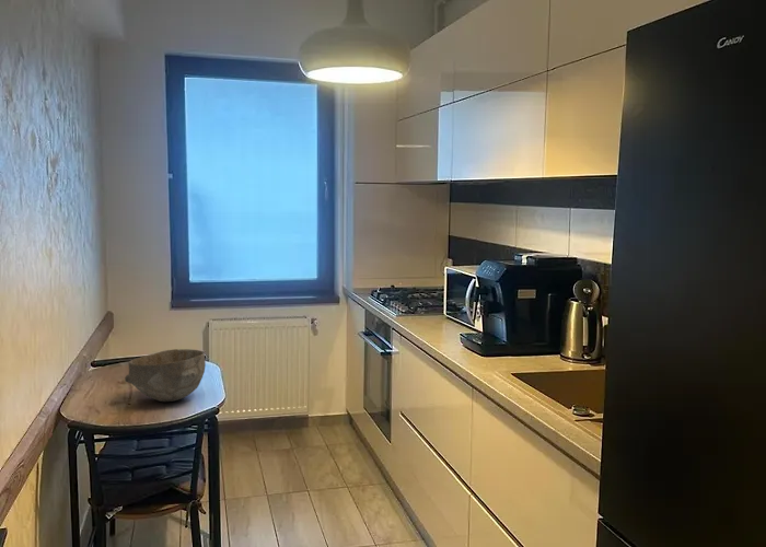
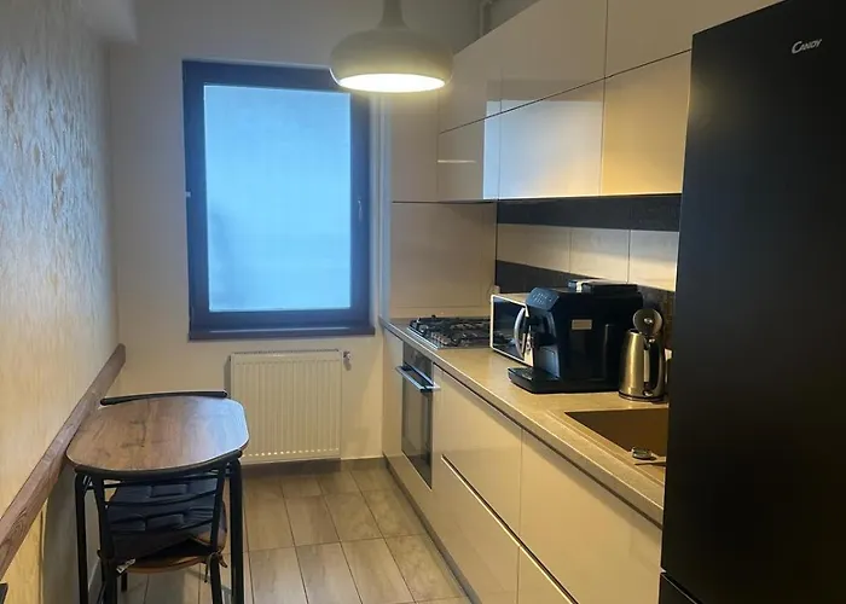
- bowl (166, 375)
